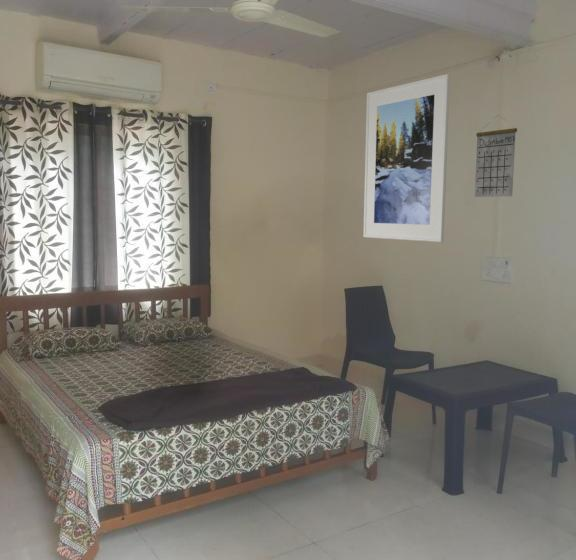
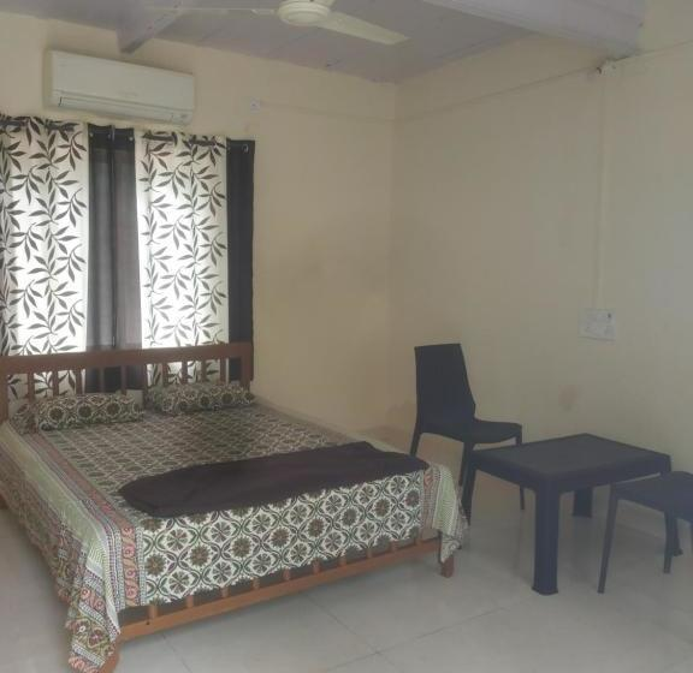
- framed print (402, 163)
- calendar (495, 155)
